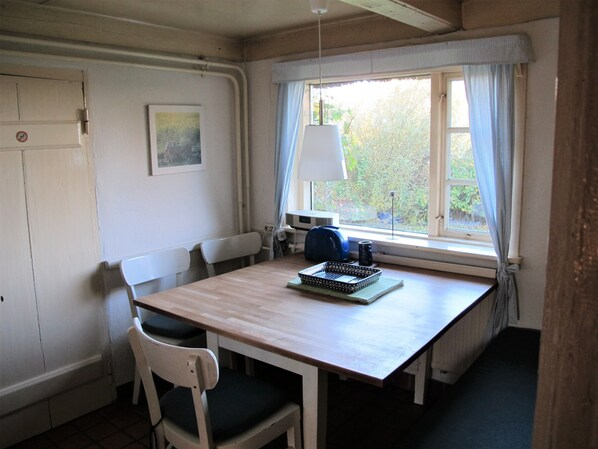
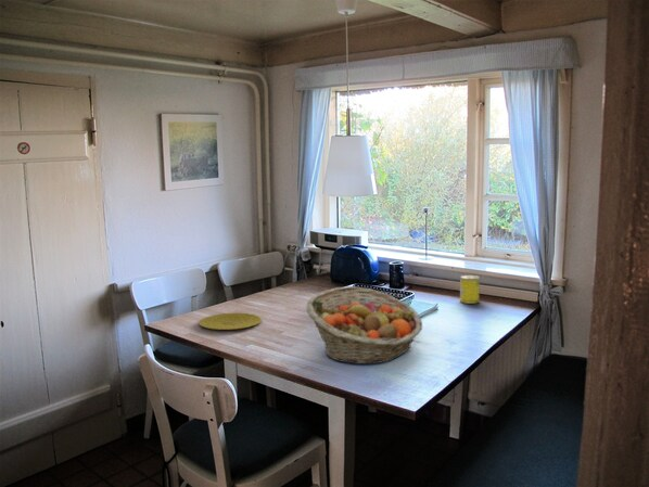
+ fruit basket (365, 322)
+ plate (229, 321)
+ beverage can (469, 289)
